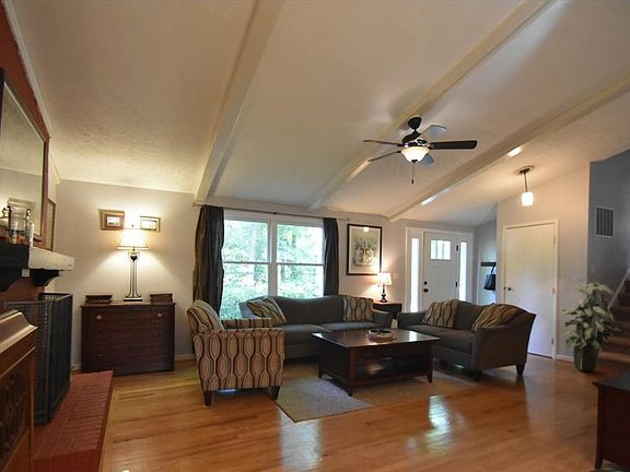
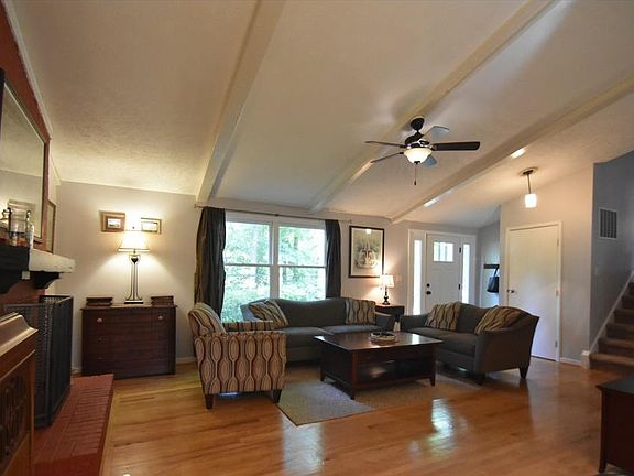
- indoor plant (586, 323)
